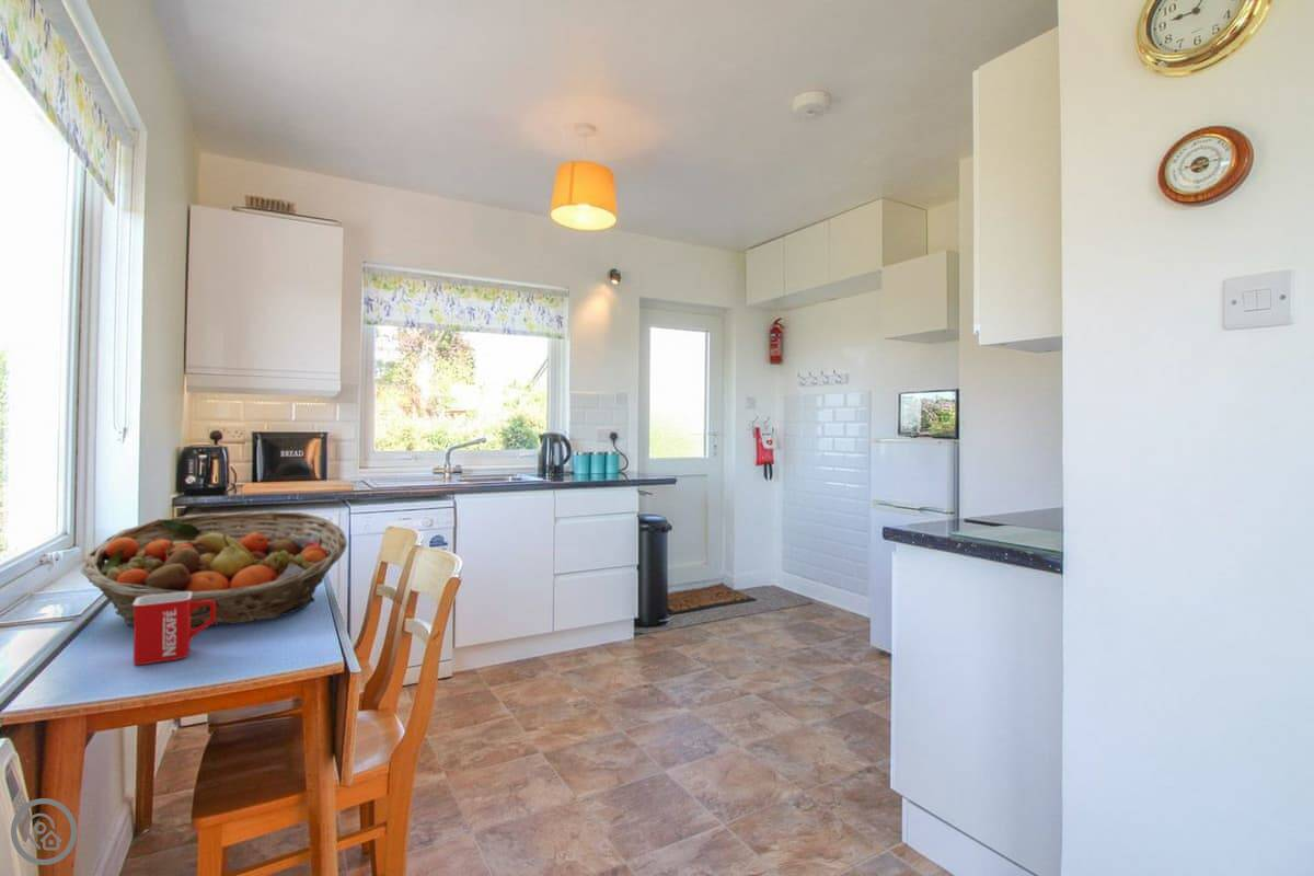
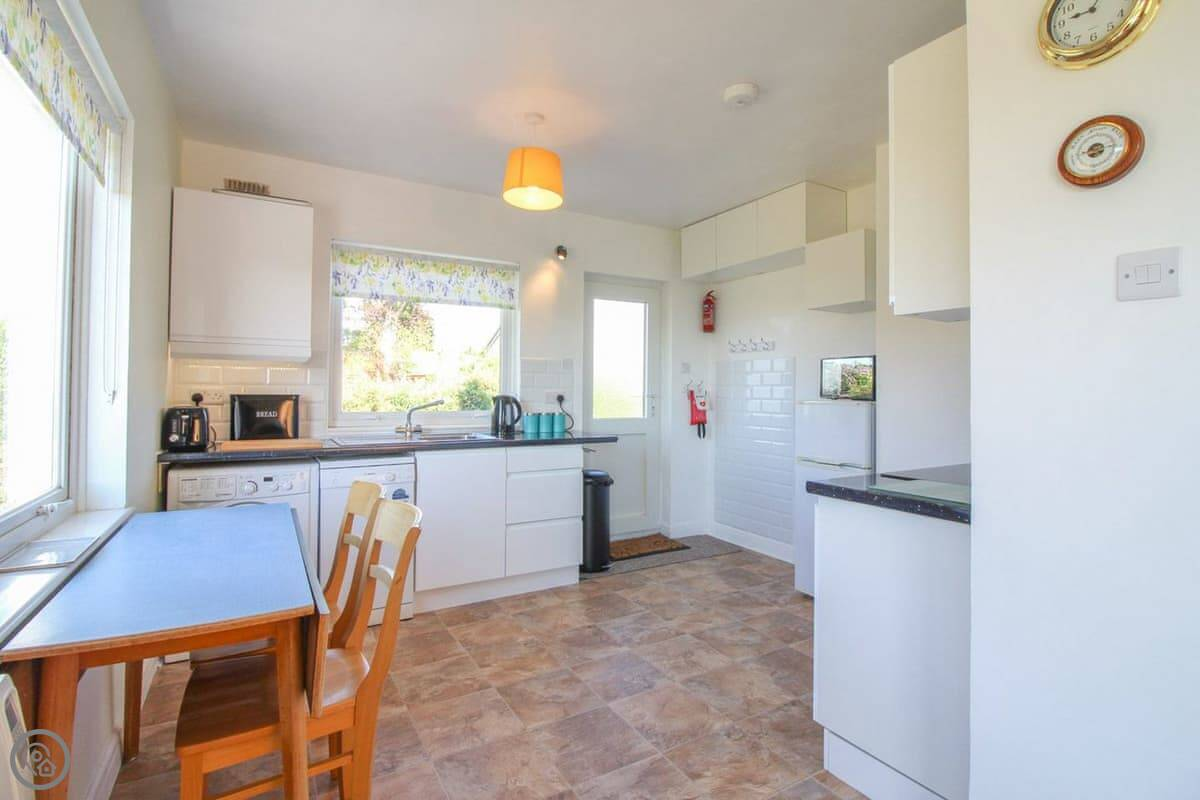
- mug (175, 625)
- fruit basket (226, 564)
